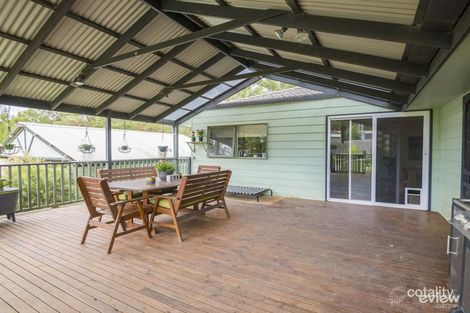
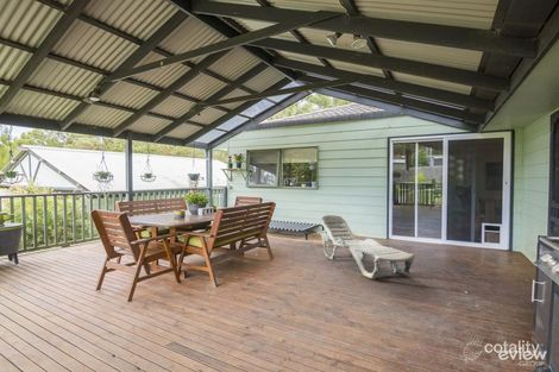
+ lounge chair (358, 242)
